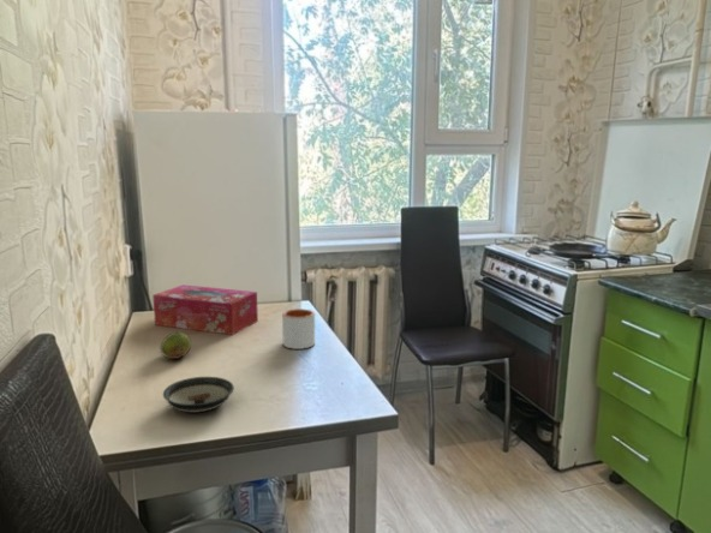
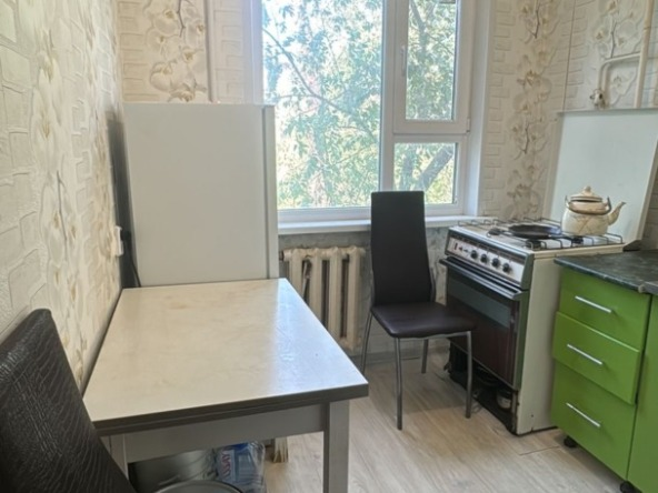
- tissue box (205, 307)
- saucer (199, 396)
- fruit (175, 345)
- mug (297, 327)
